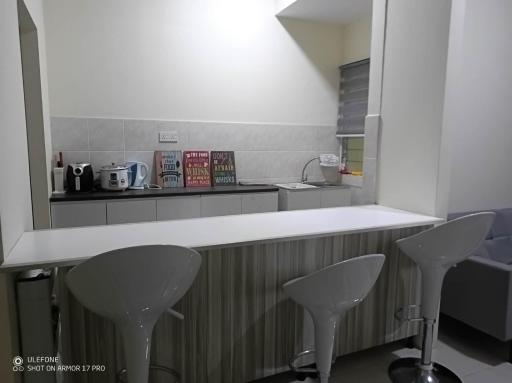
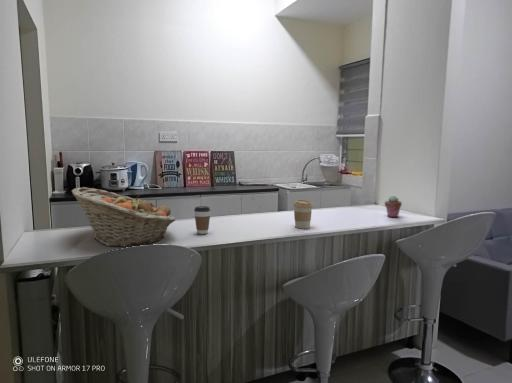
+ potted succulent (393, 206)
+ coffee cup (302, 213)
+ coffee cup (202, 219)
+ fruit basket (124, 212)
